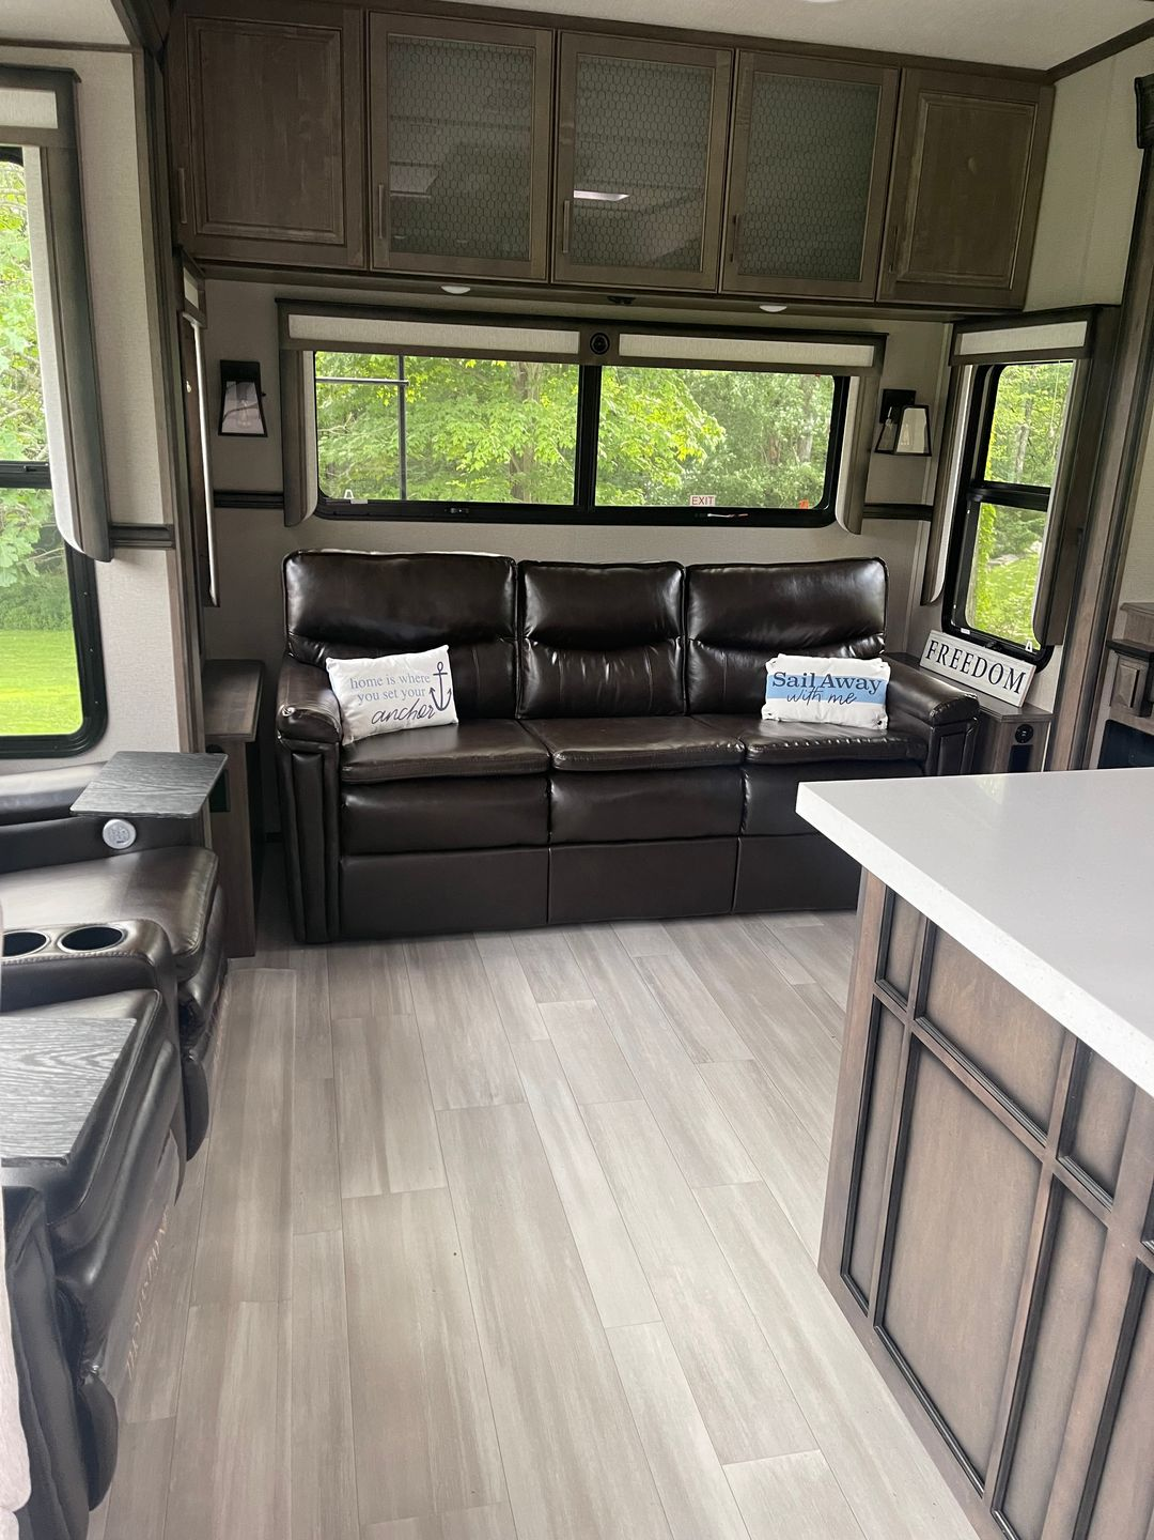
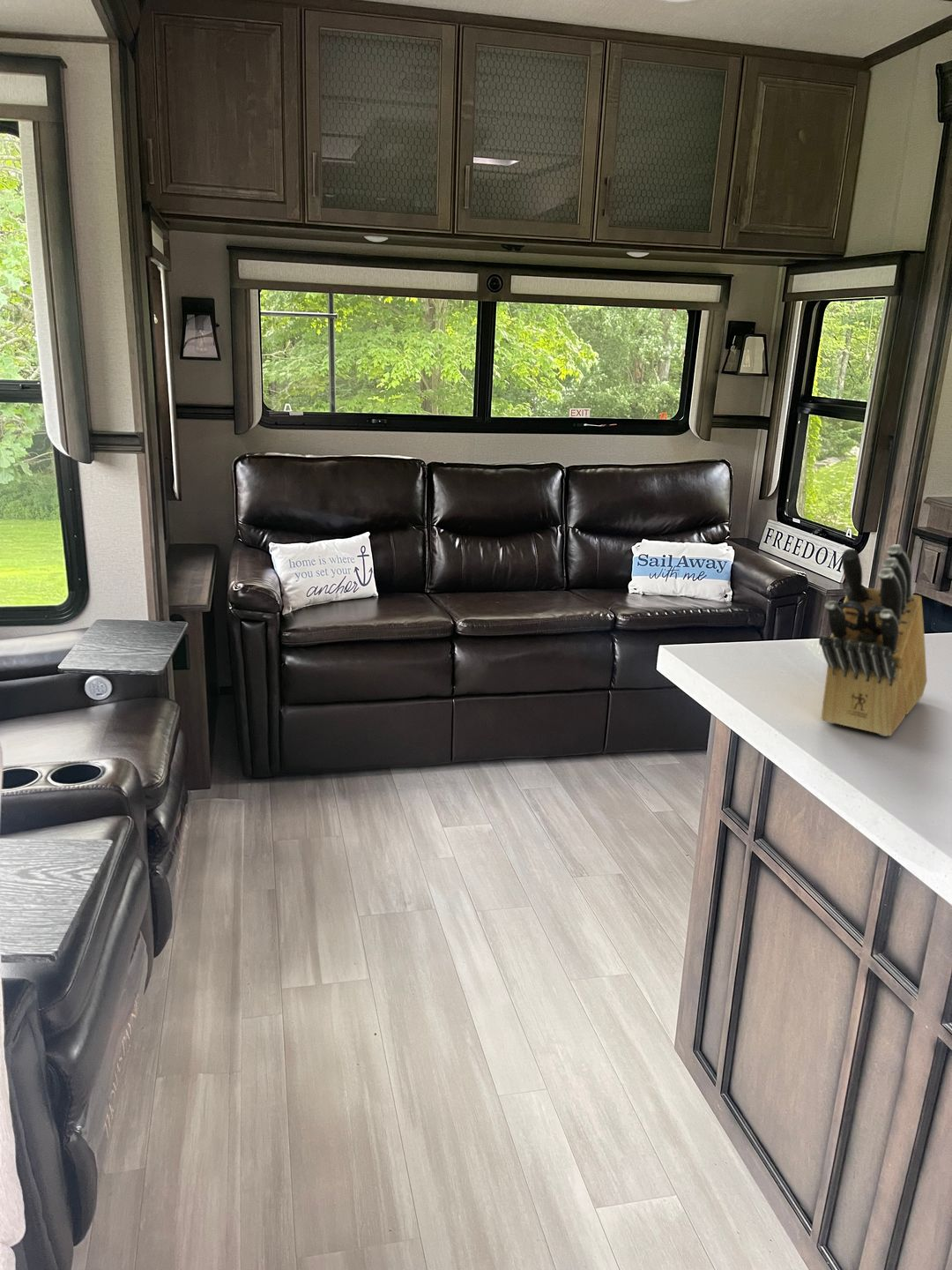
+ knife block (881, 627)
